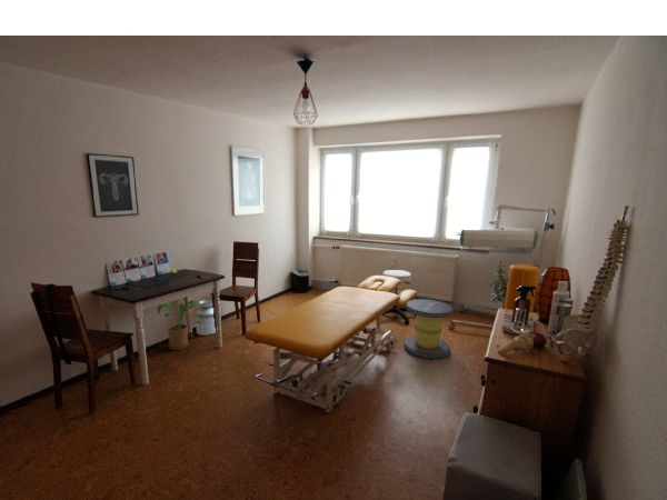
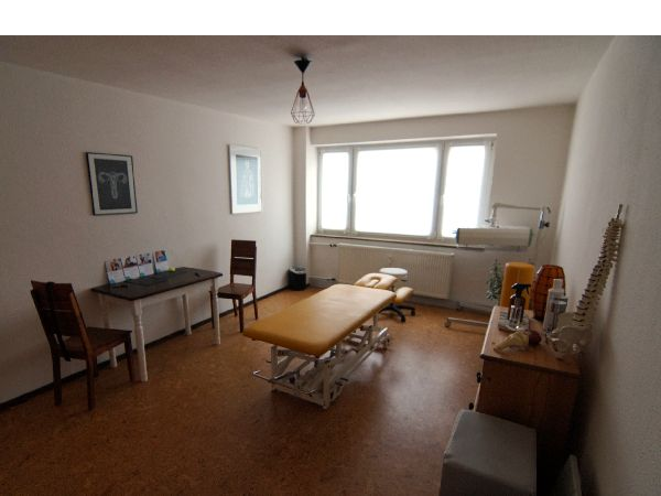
- house plant (180, 318)
- stool (427, 327)
- planter (206, 316)
